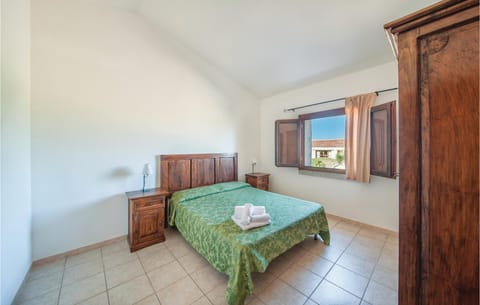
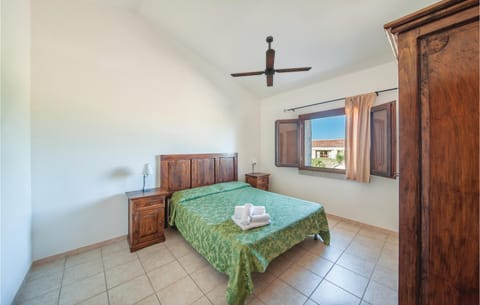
+ ceiling fan (269, 56)
